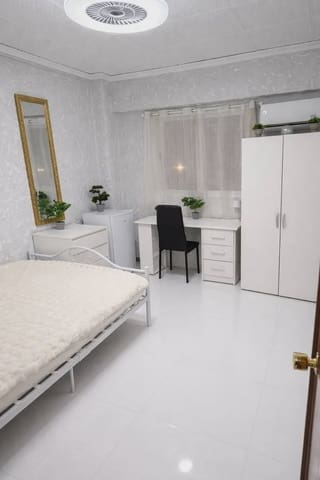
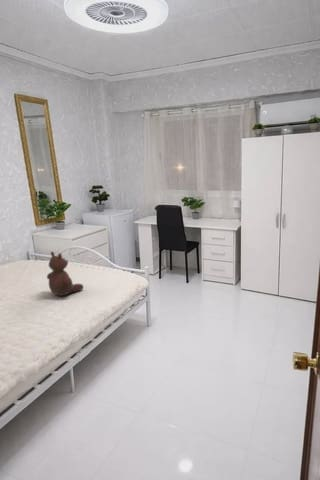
+ stuffed bear (63, 271)
